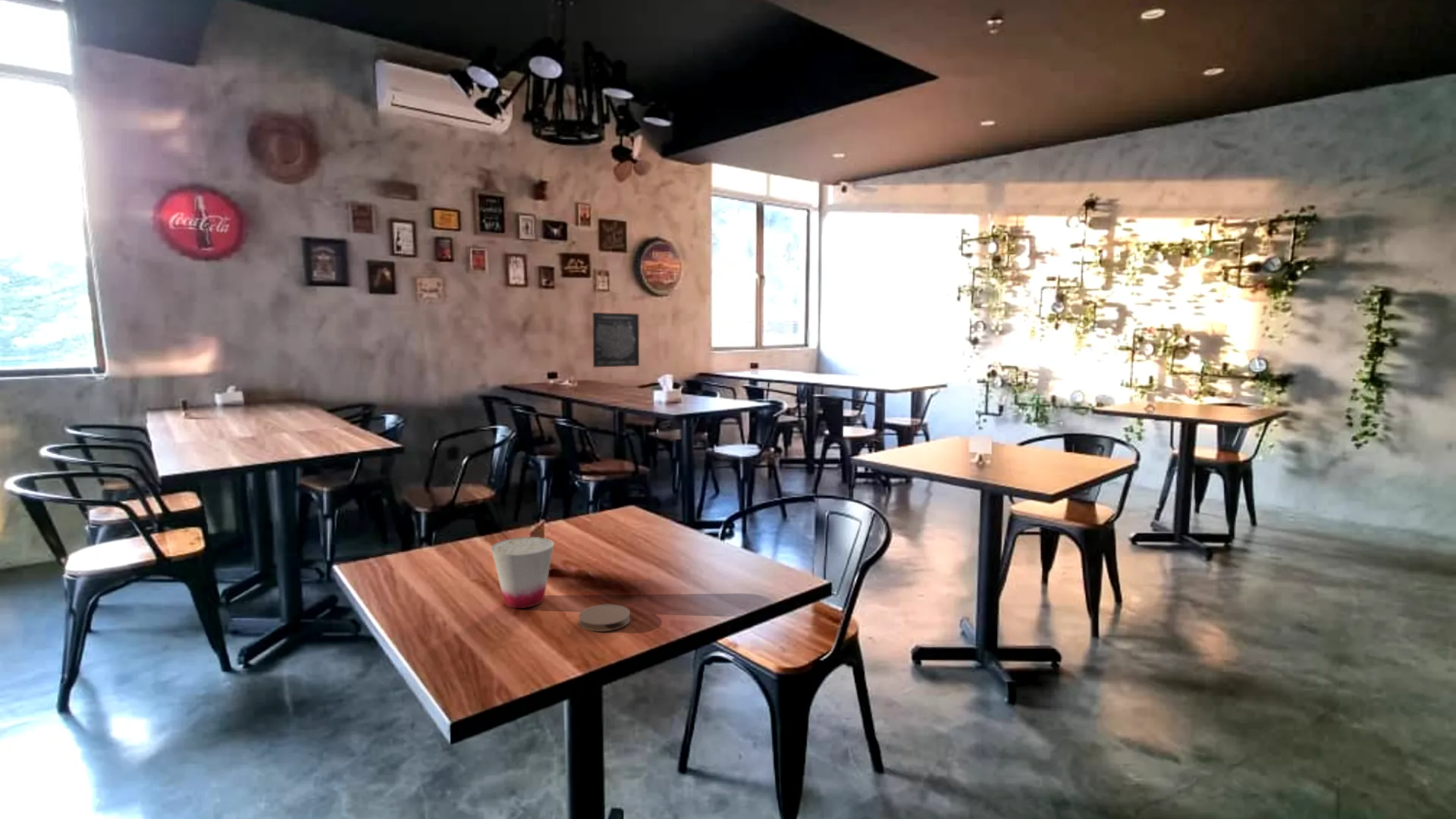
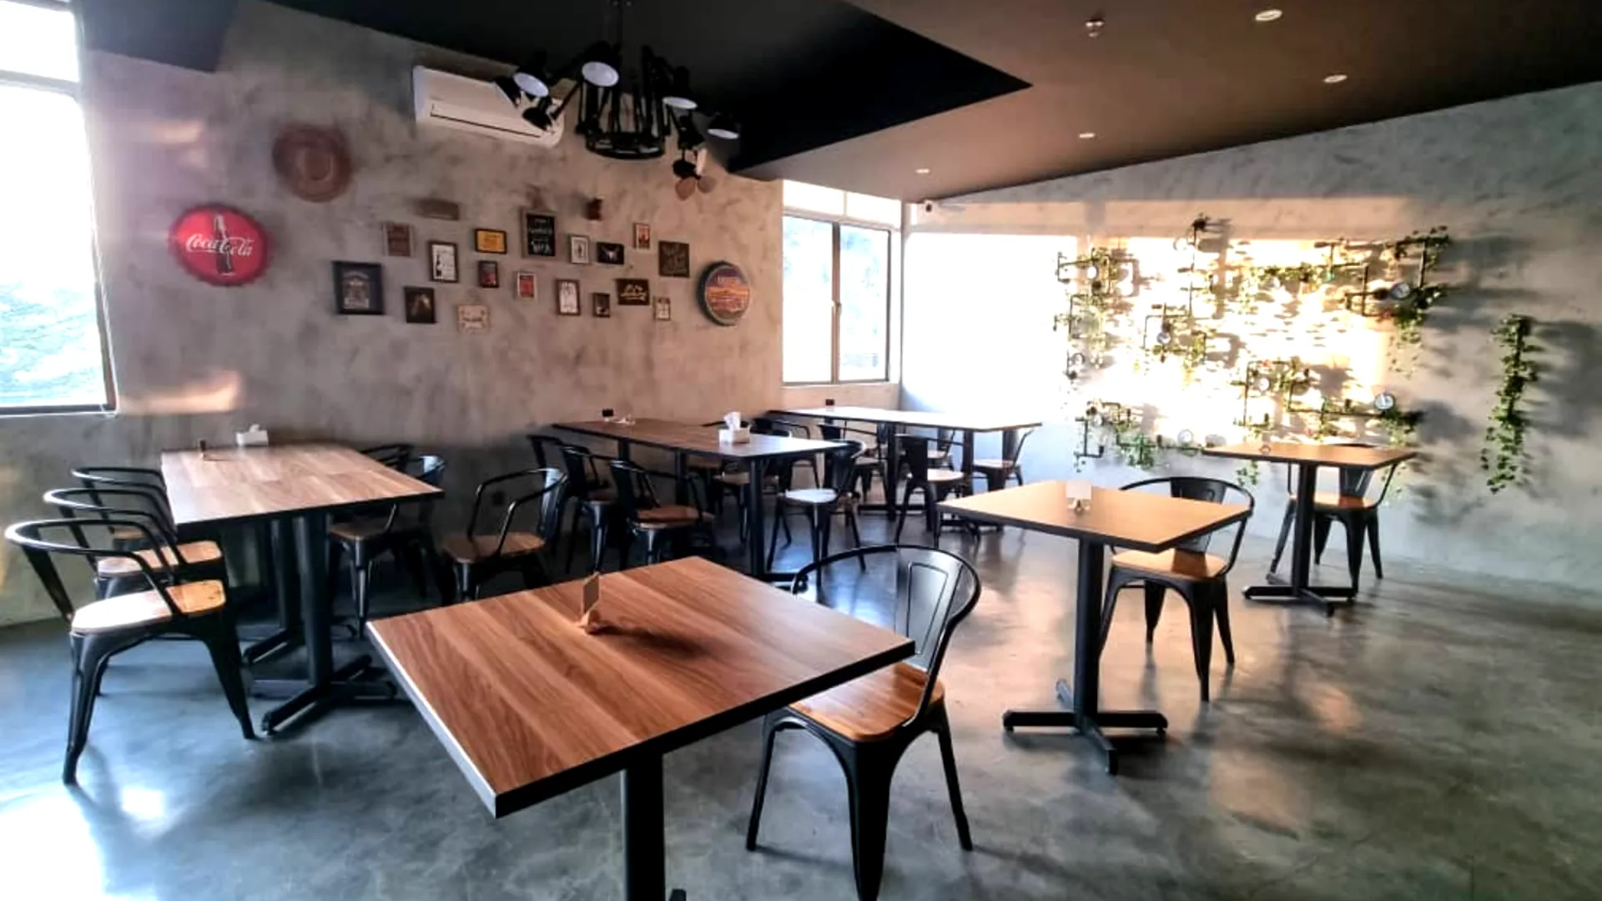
- cup (523, 573)
- coaster (604, 617)
- wall art (617, 340)
